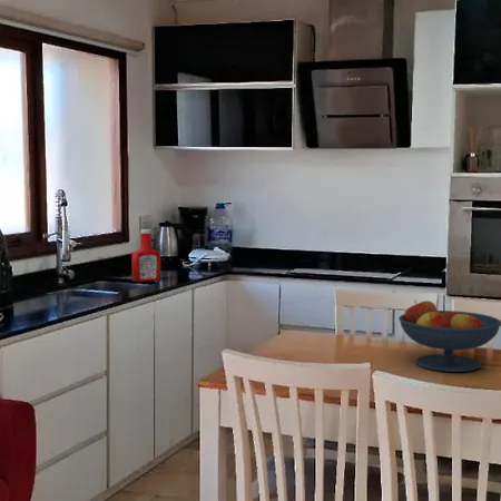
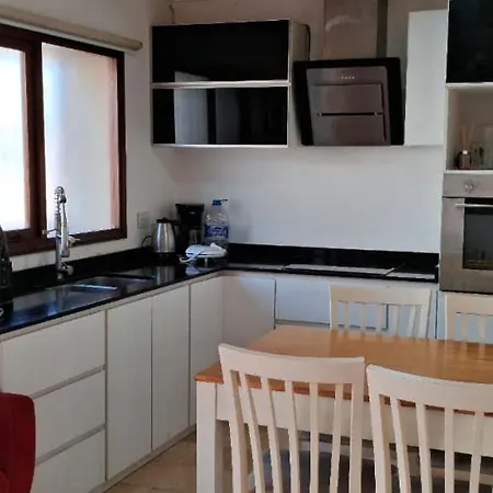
- soap bottle (146, 254)
- fruit bowl (449, 333)
